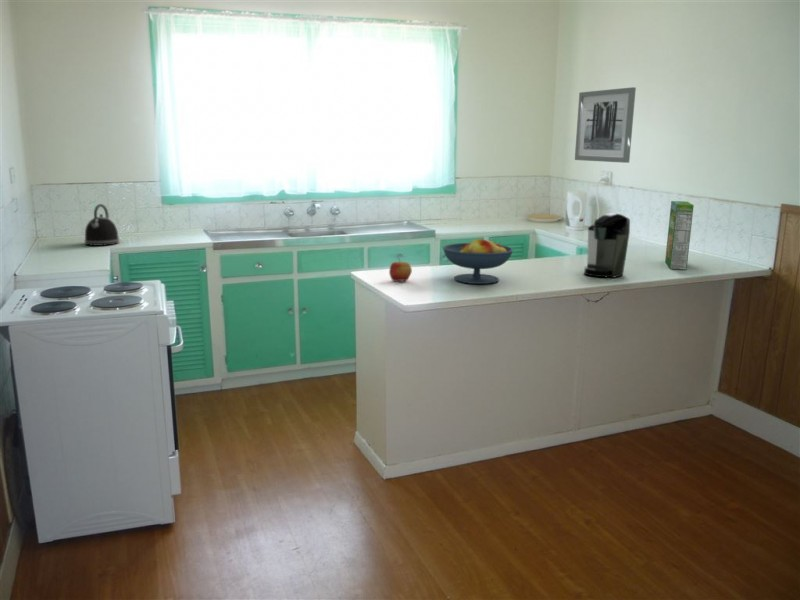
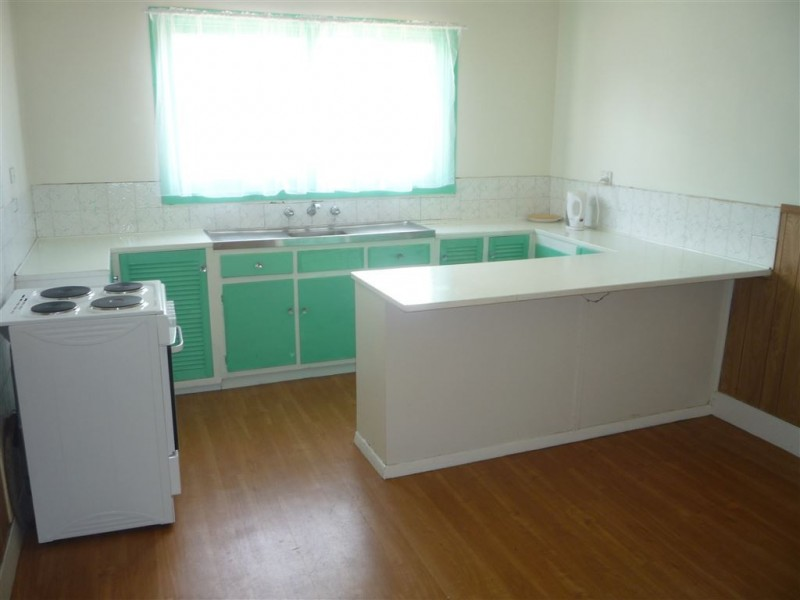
- kettle (100, 223)
- cereal box (678, 234)
- fruit bowl (477, 258)
- coffee maker (599, 242)
- apple (400, 270)
- wall art (603, 126)
